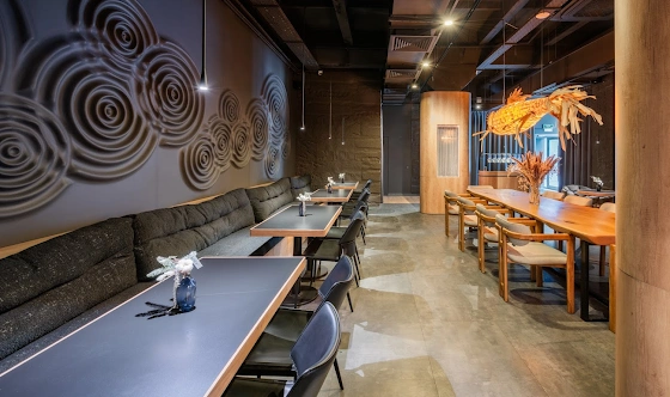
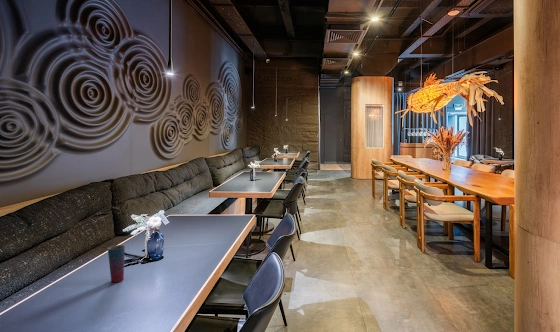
+ cup (116, 263)
